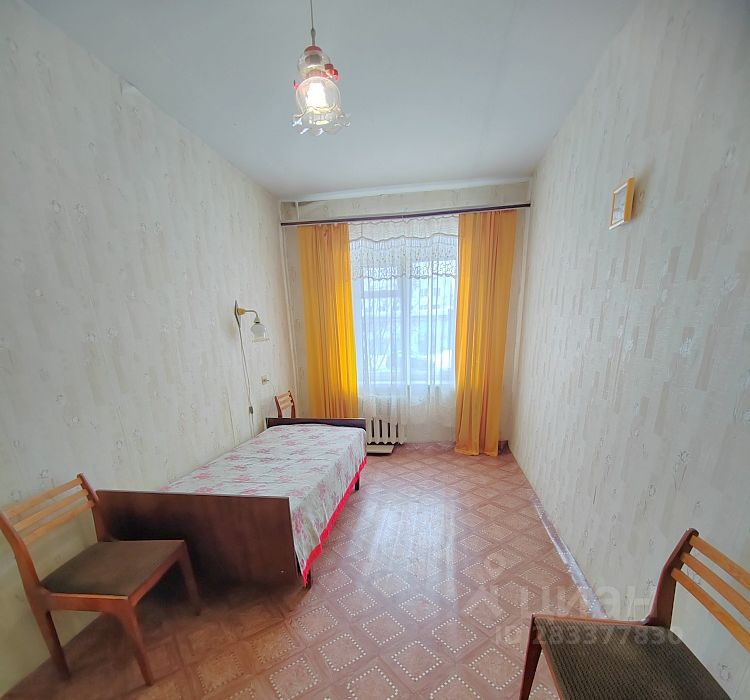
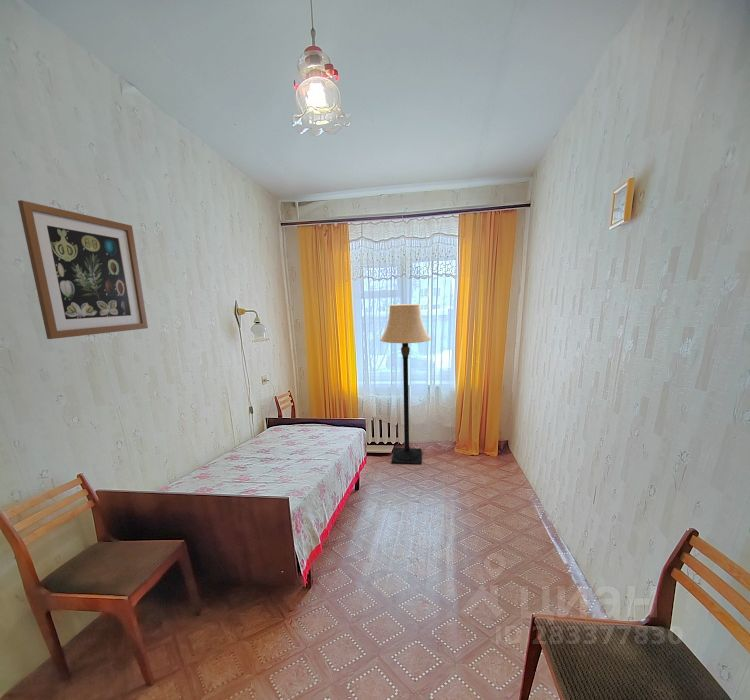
+ lamp (405, 384)
+ wall art (94, 275)
